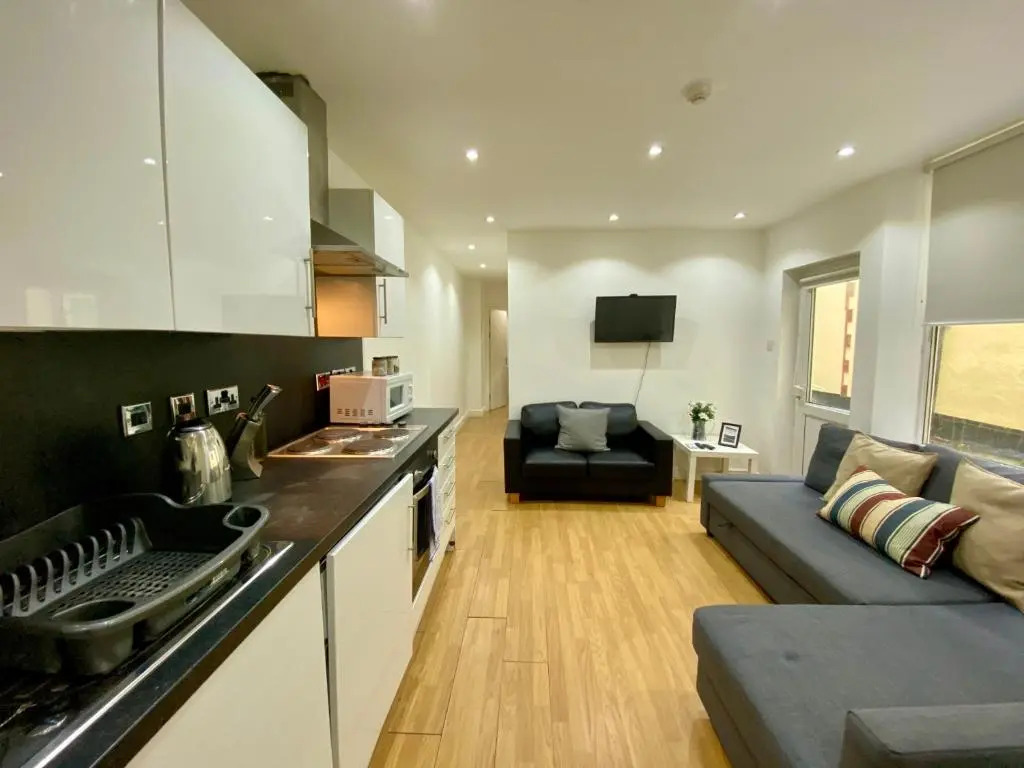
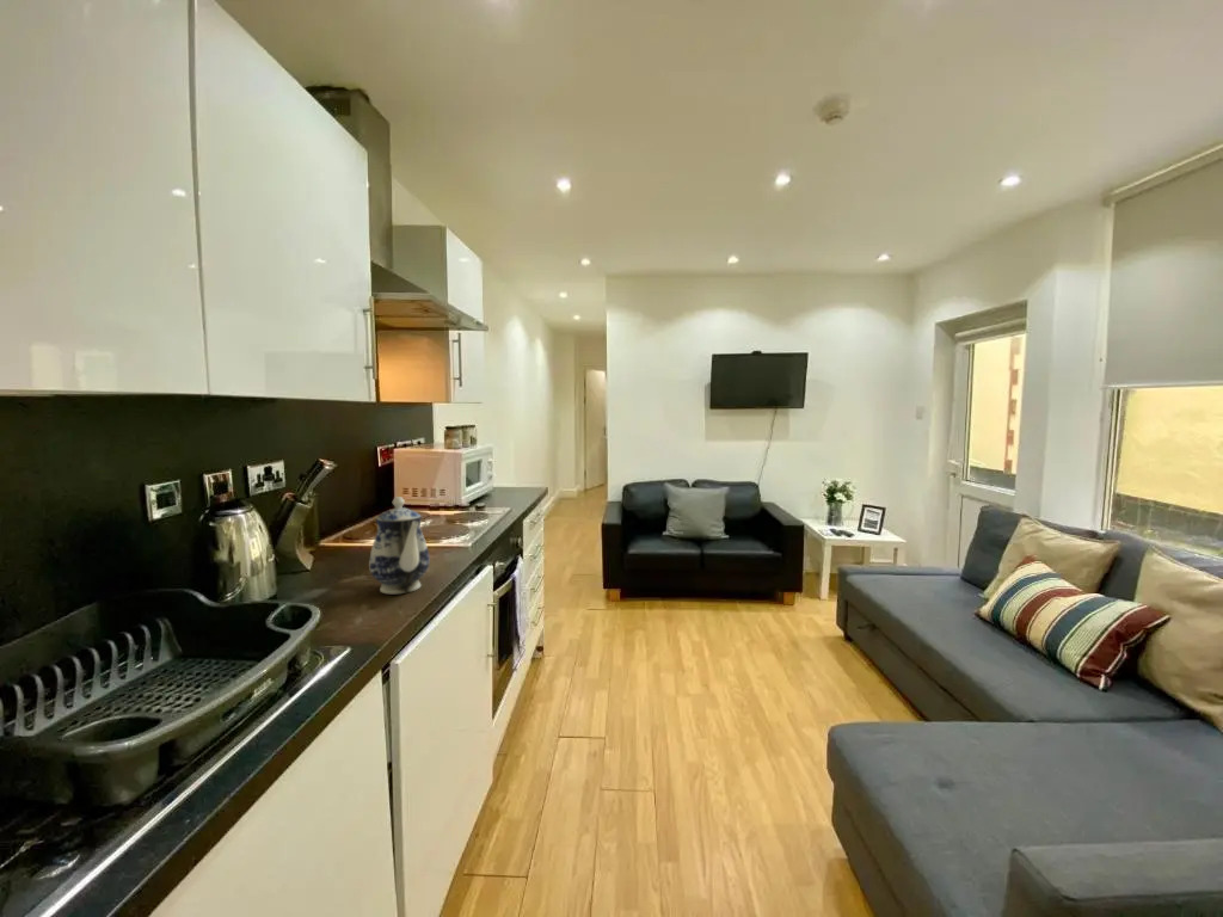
+ teapot (399, 542)
